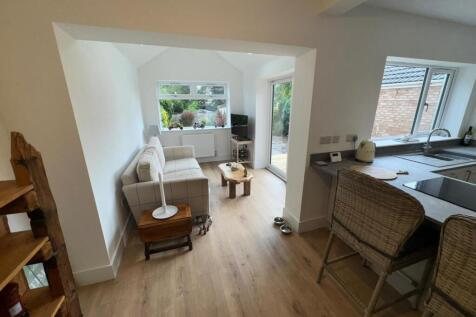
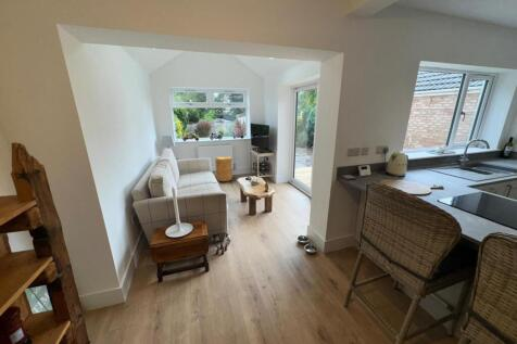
+ basket (224, 168)
